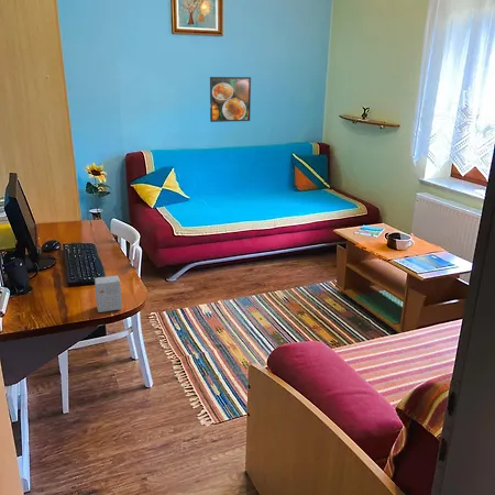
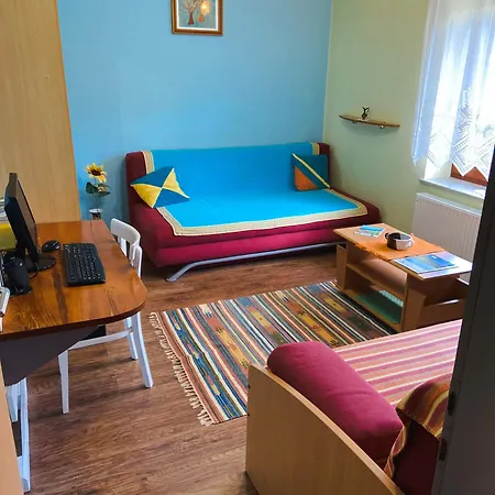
- small box (108, 293)
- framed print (230, 99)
